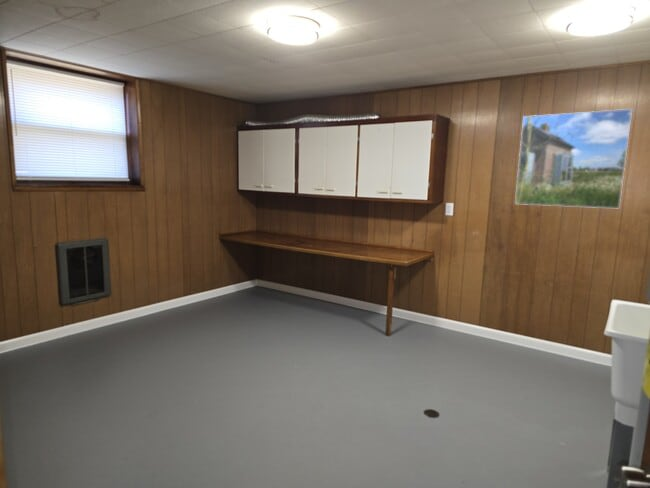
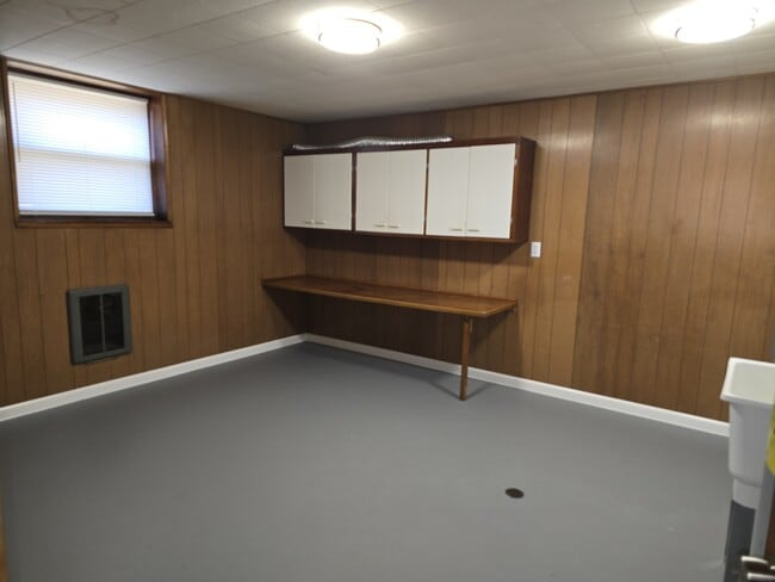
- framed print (569, 160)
